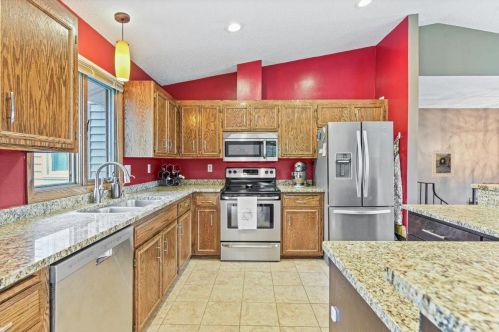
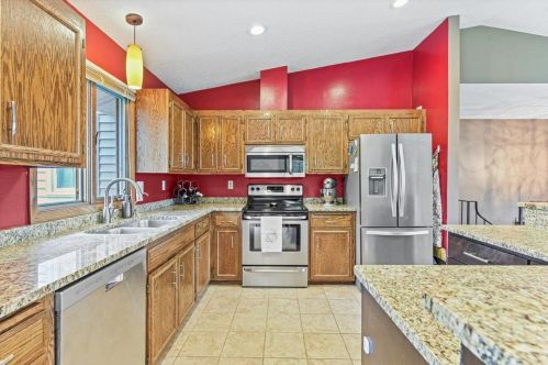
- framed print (443, 163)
